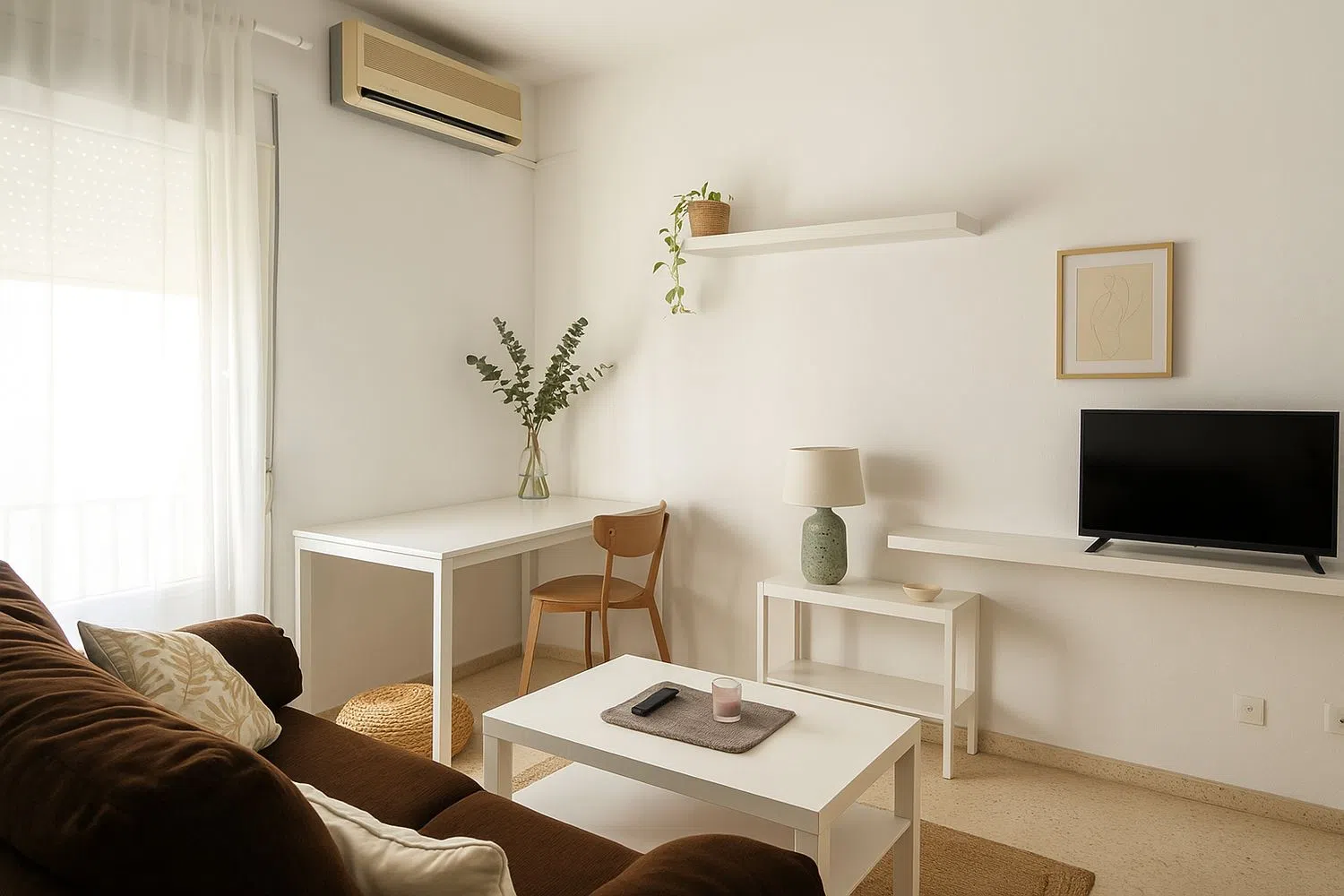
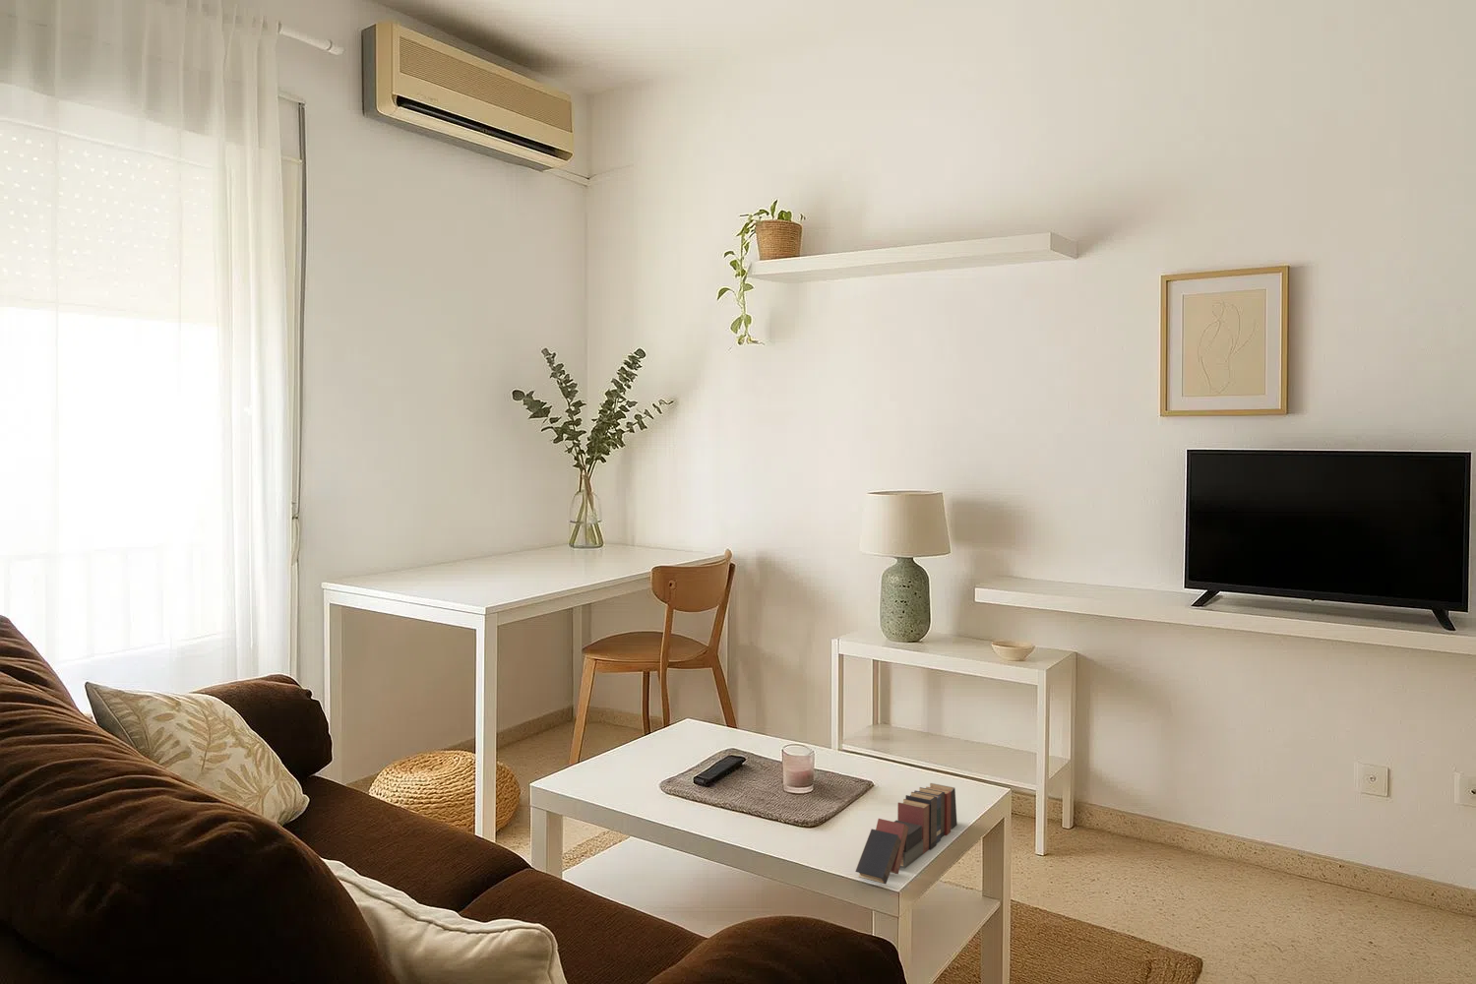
+ book (909, 827)
